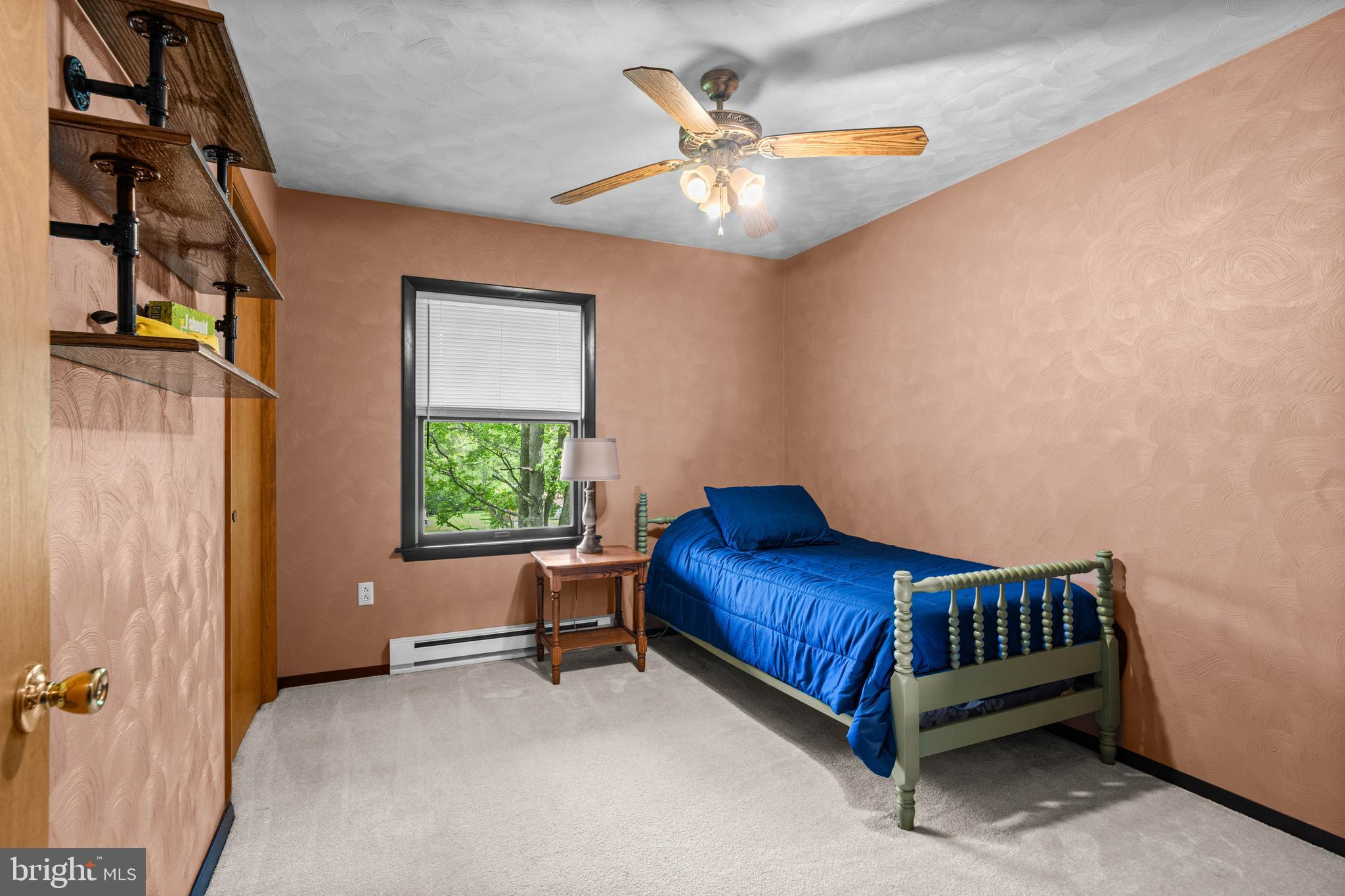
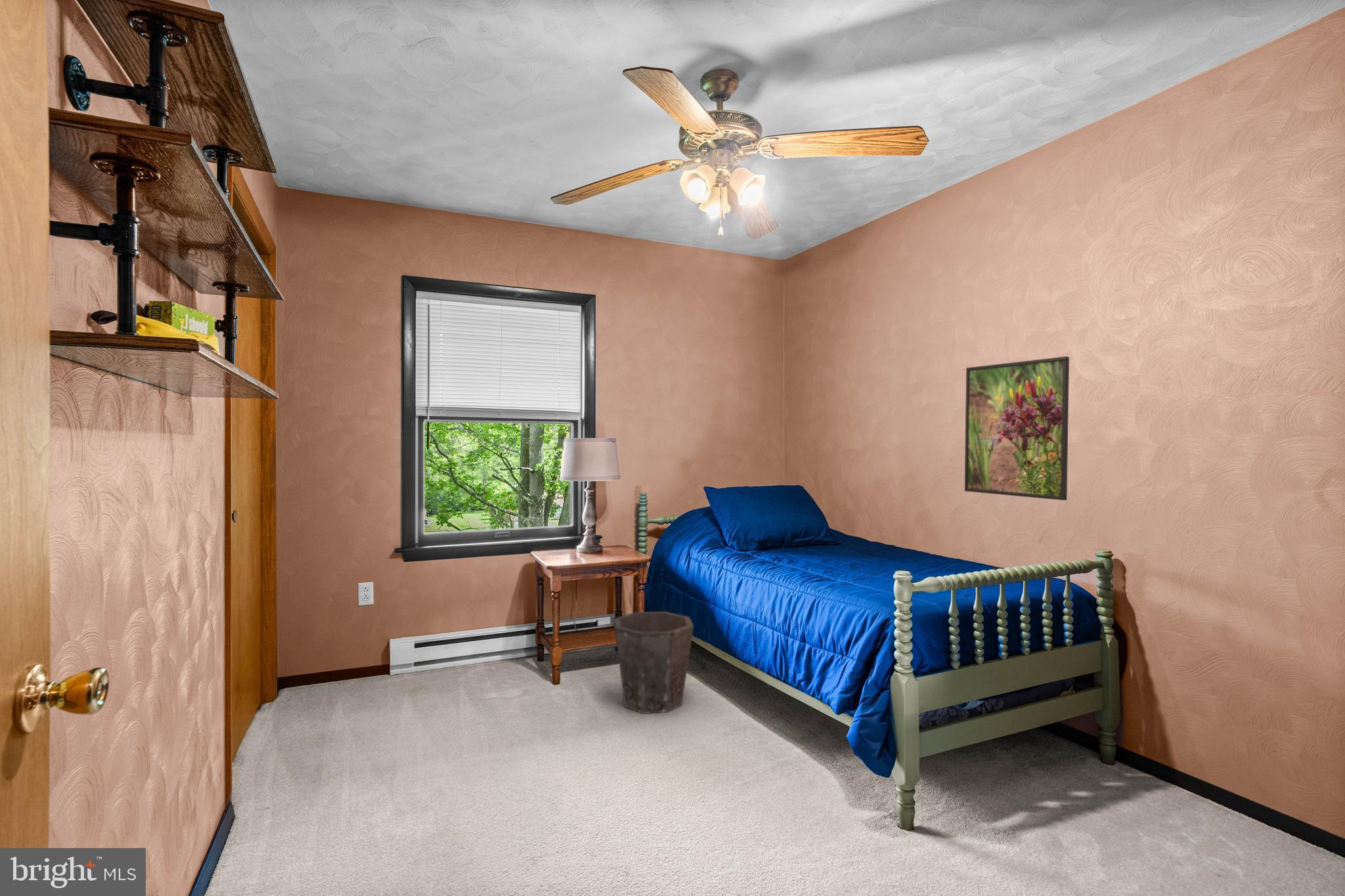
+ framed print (1013, 429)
+ waste bin (652, 661)
